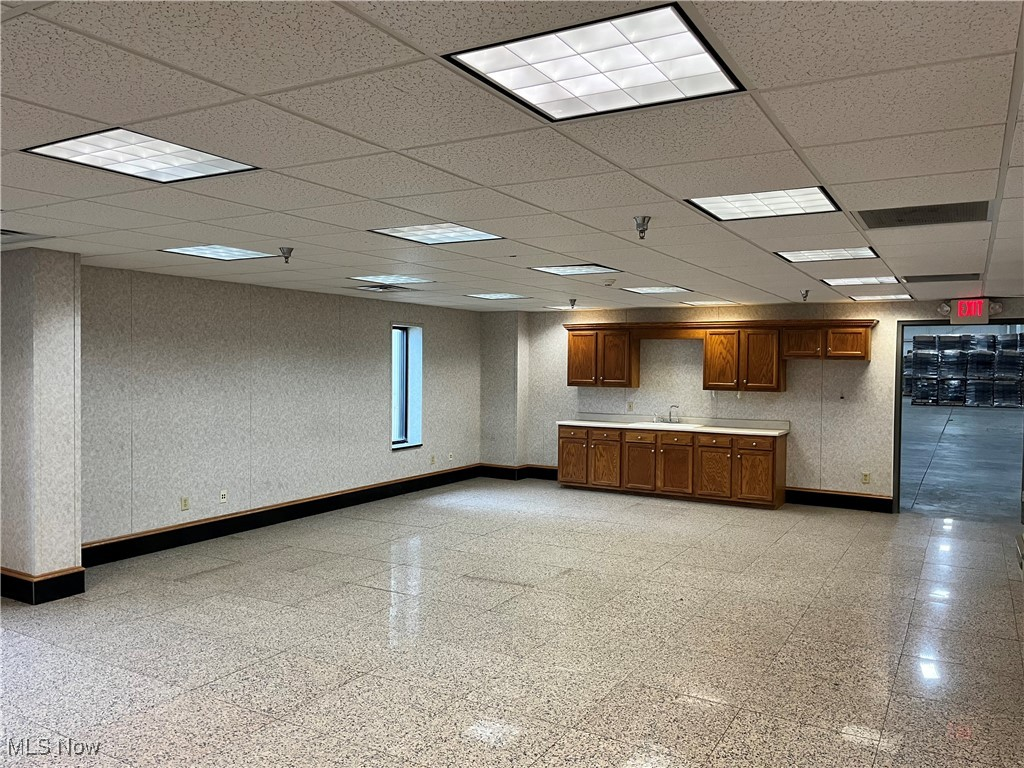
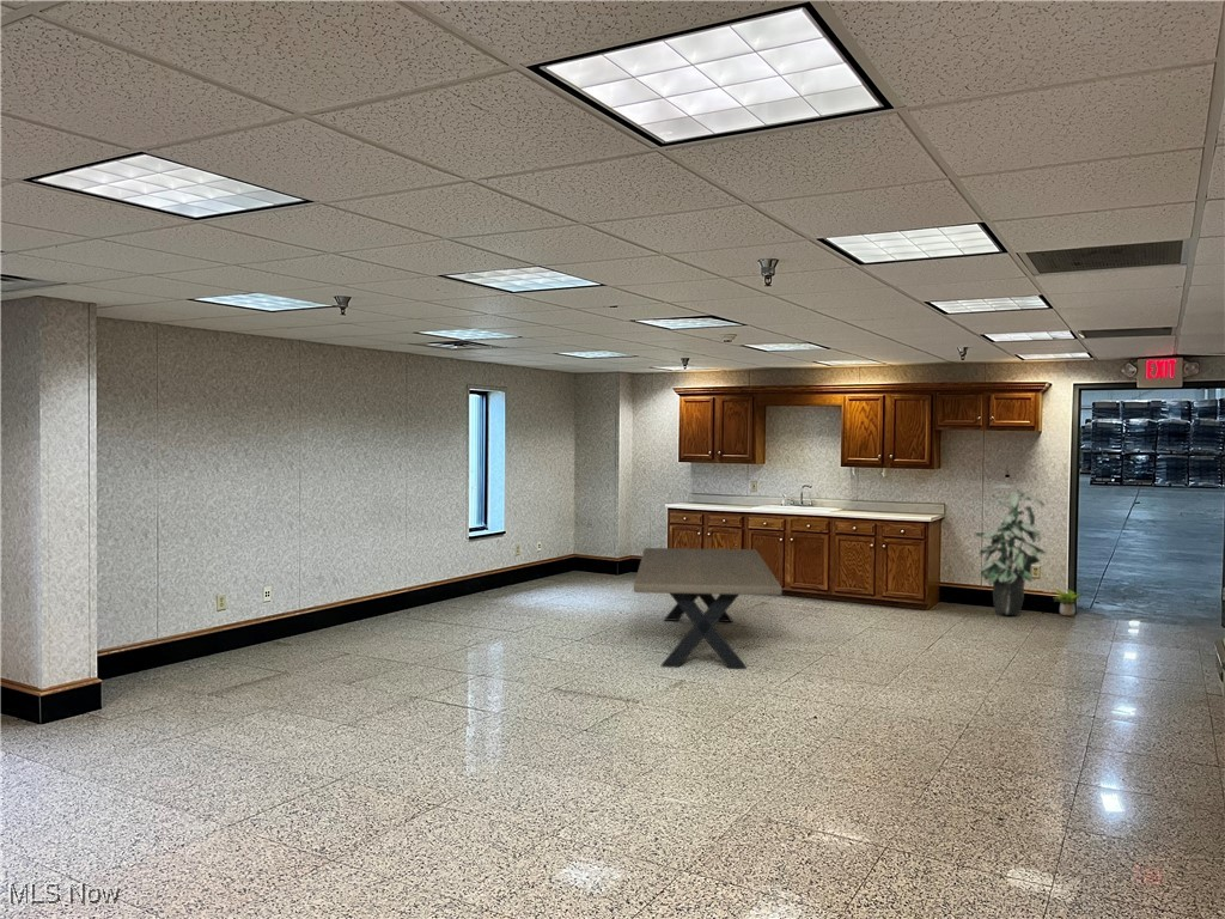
+ potted plant (1066, 601)
+ indoor plant (1006, 549)
+ dining table (703, 602)
